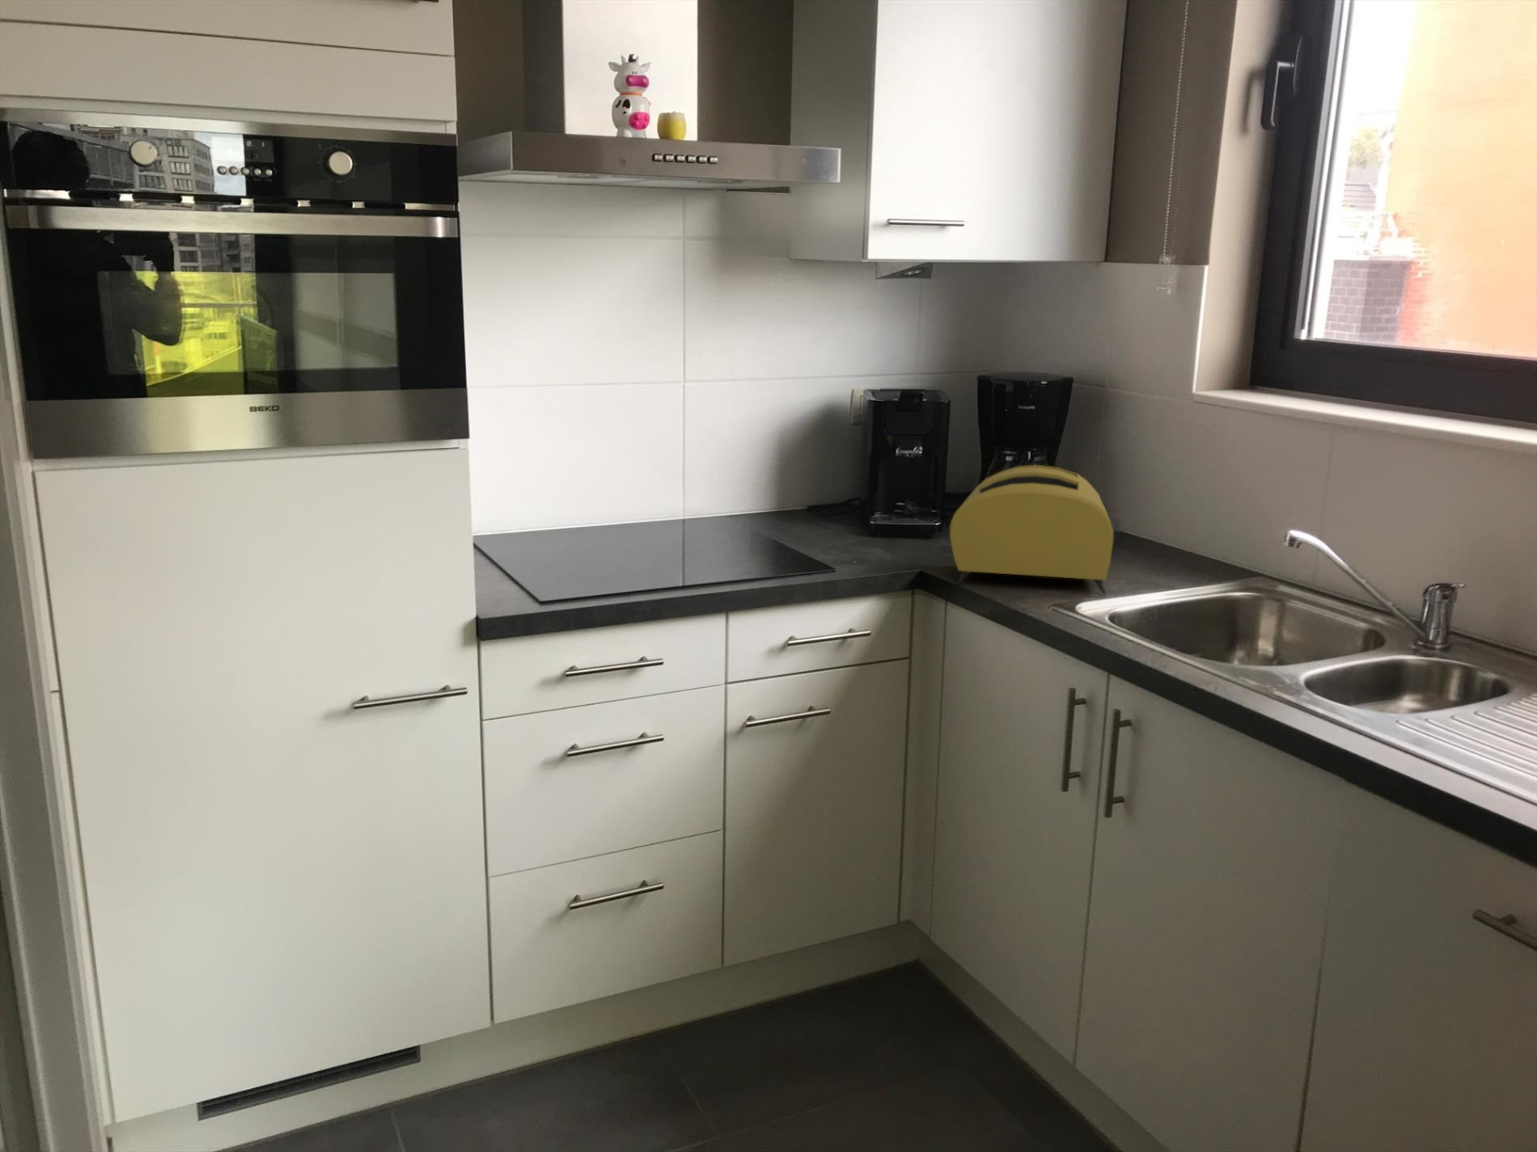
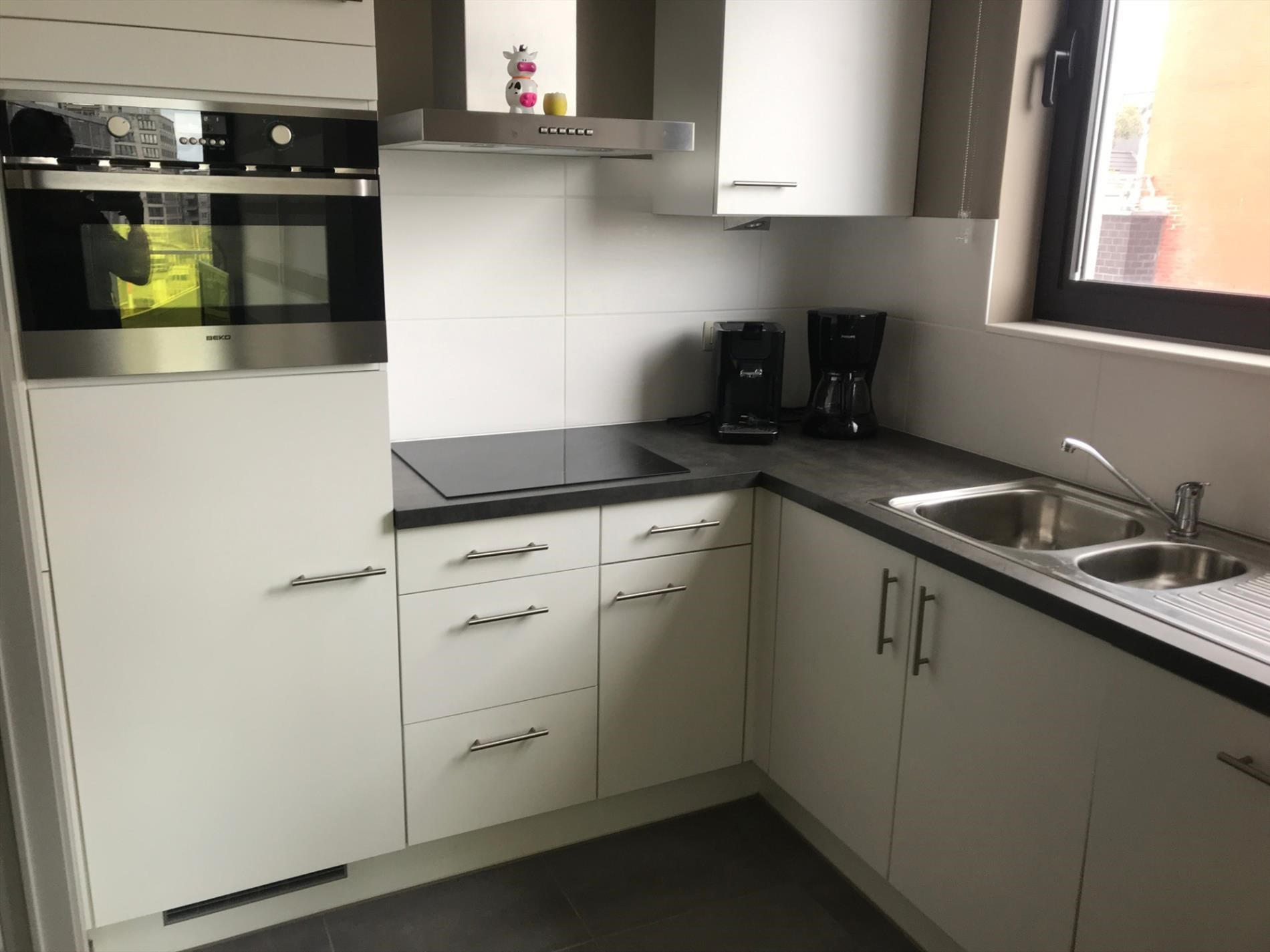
- toaster (1036, 525)
